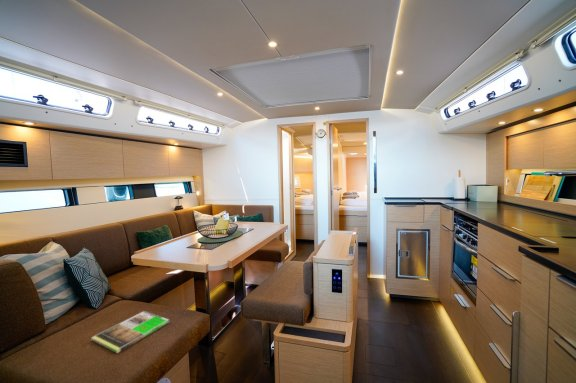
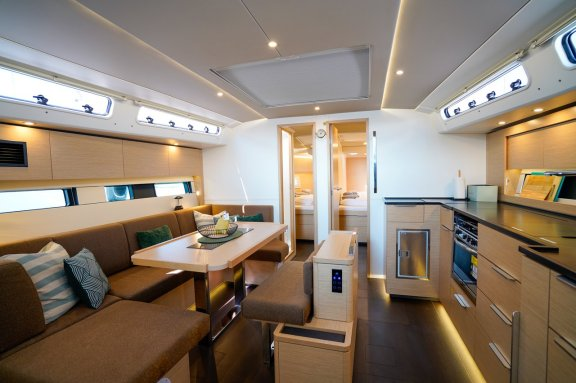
- magazine (132, 329)
